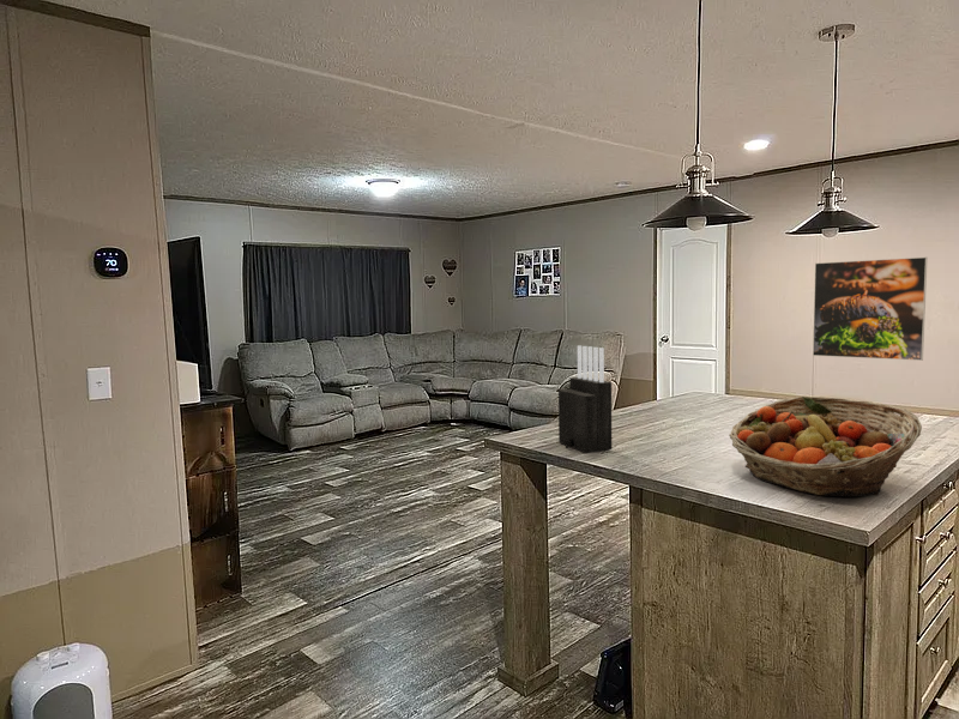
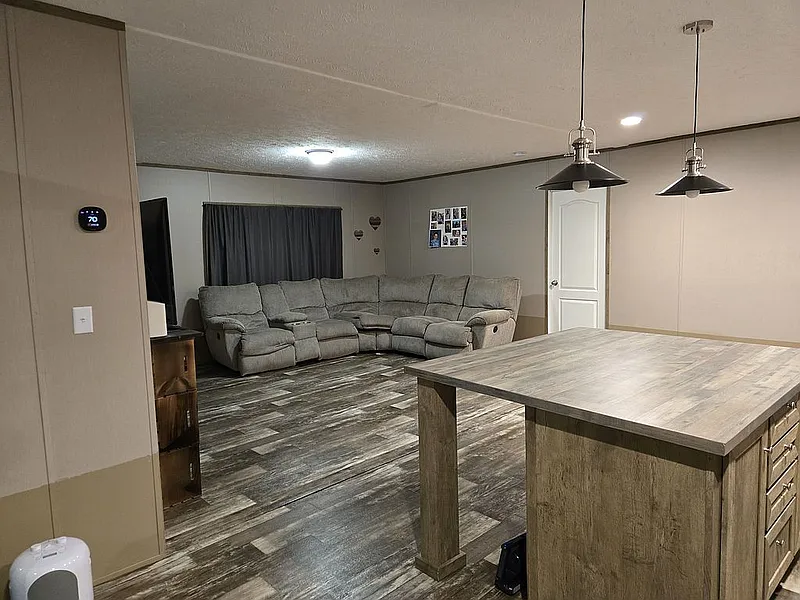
- fruit basket (818, 442)
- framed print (865, 309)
- knife block (581, 397)
